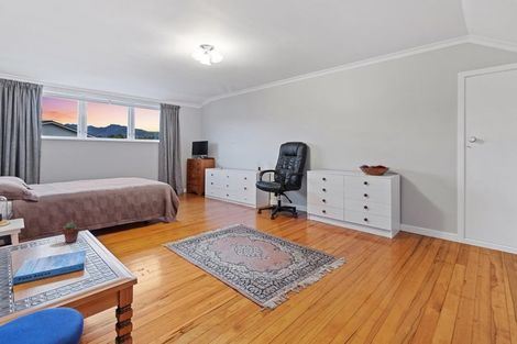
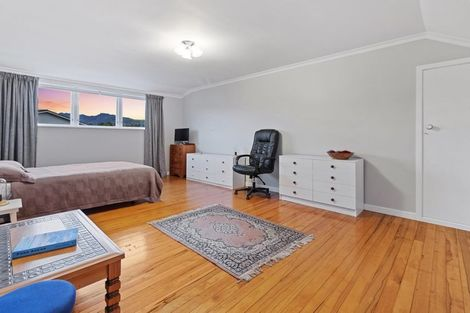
- potted succulent (70, 232)
